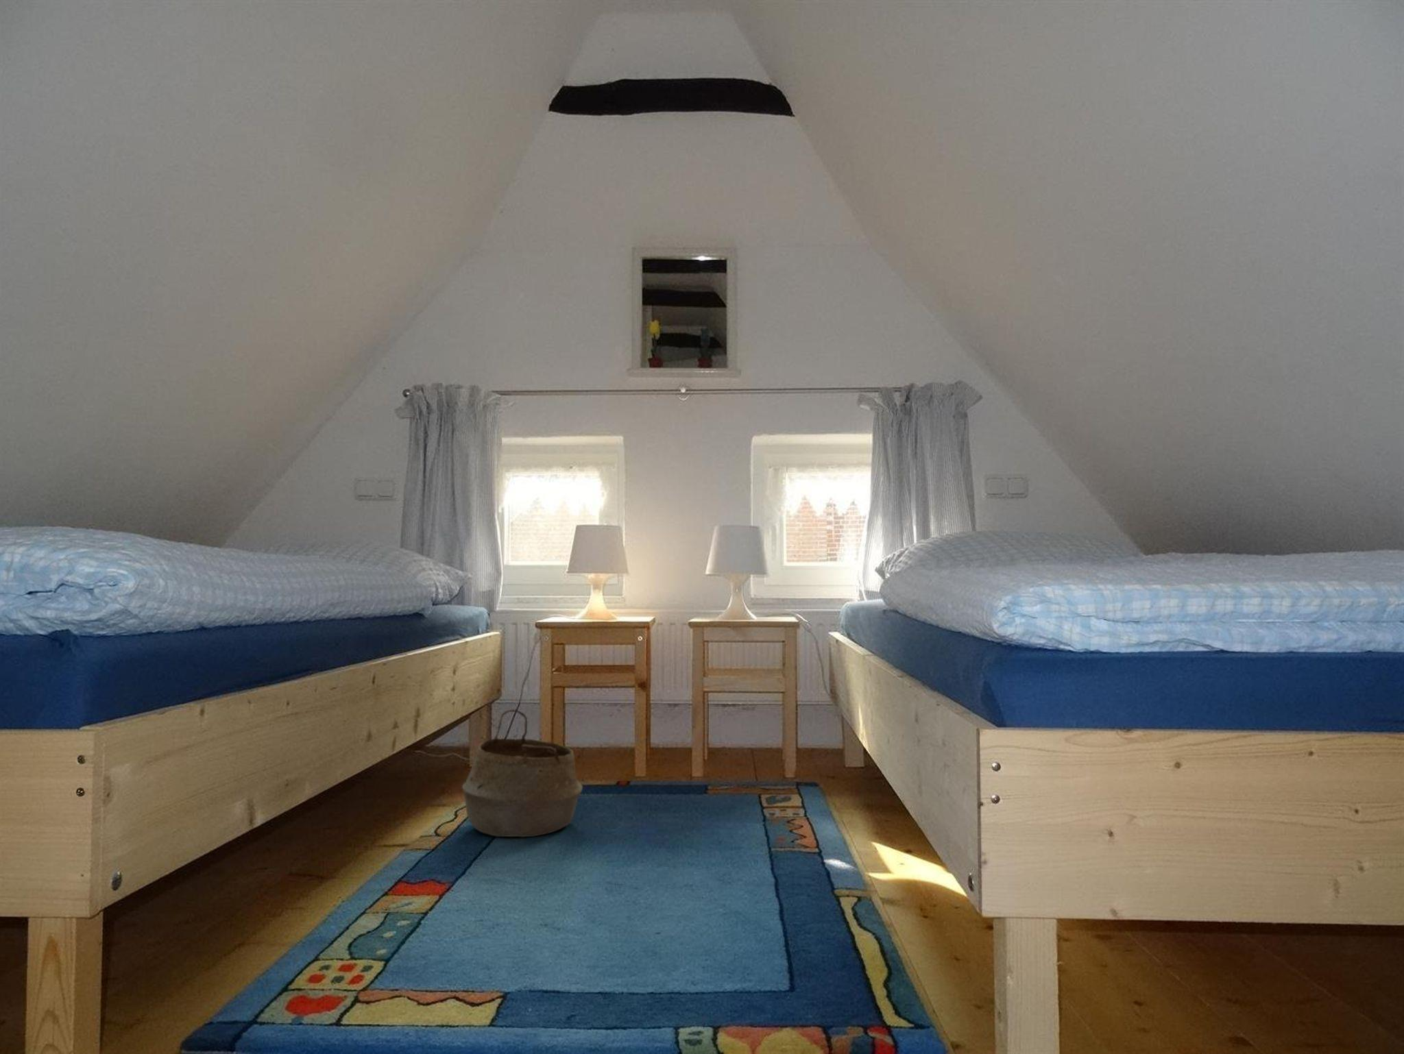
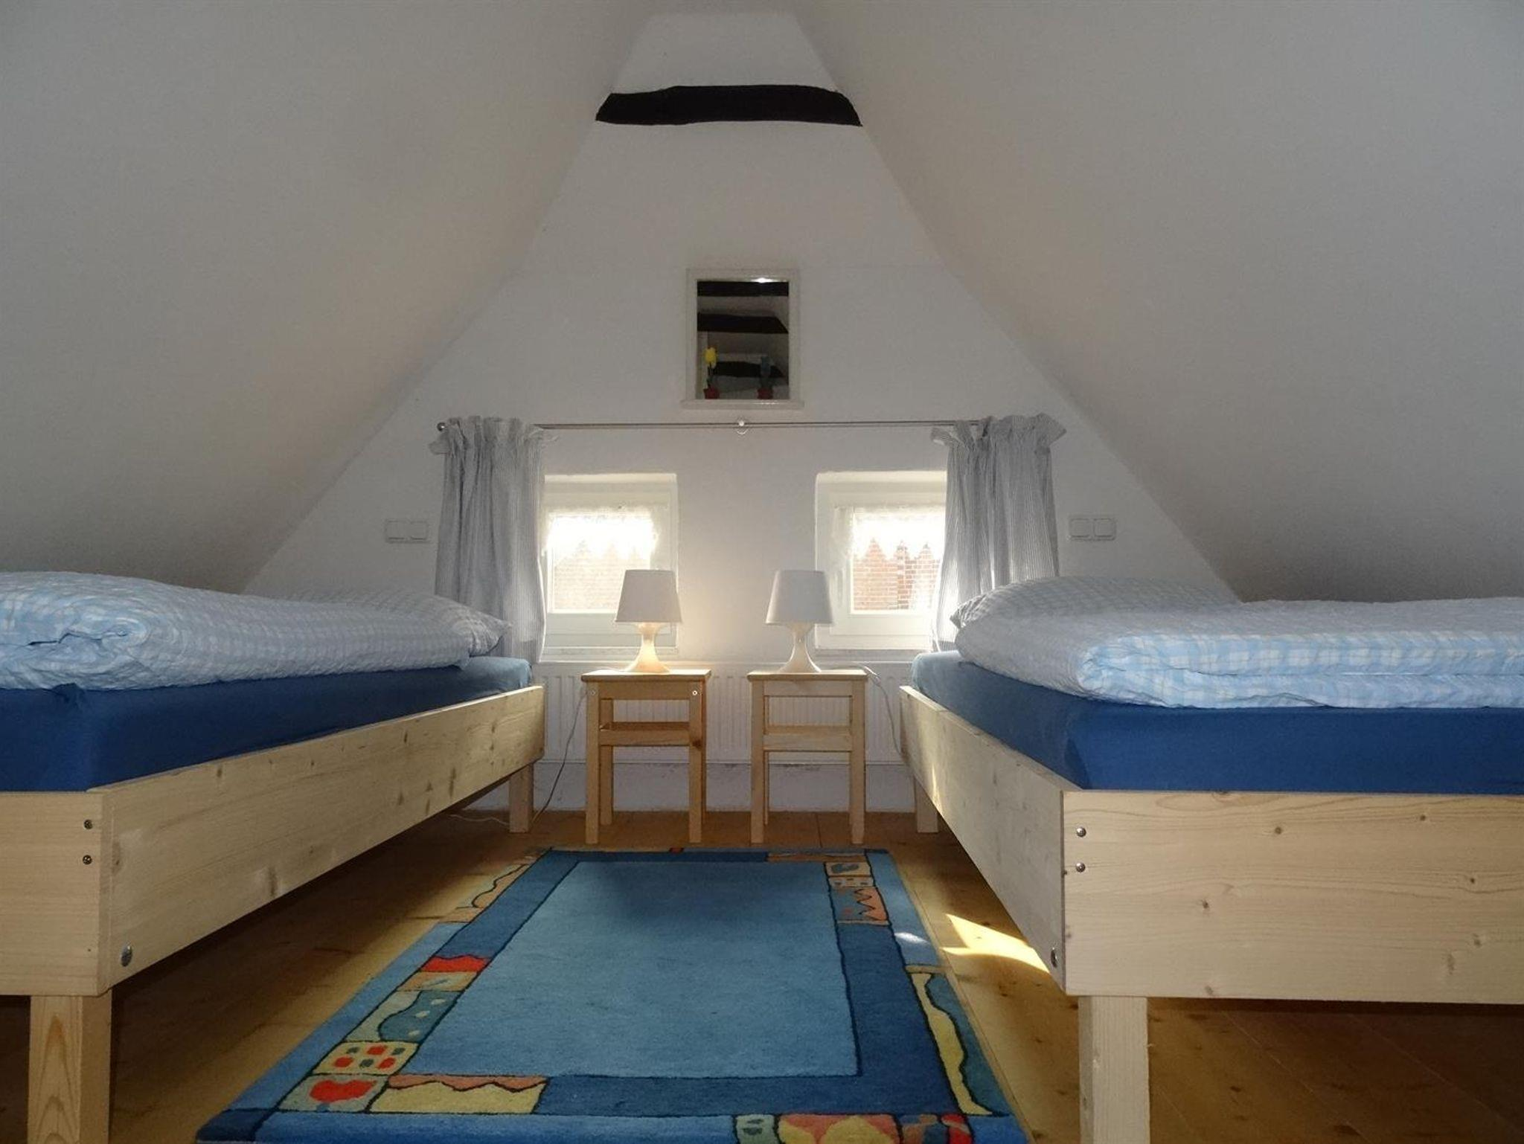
- woven basket (525, 773)
